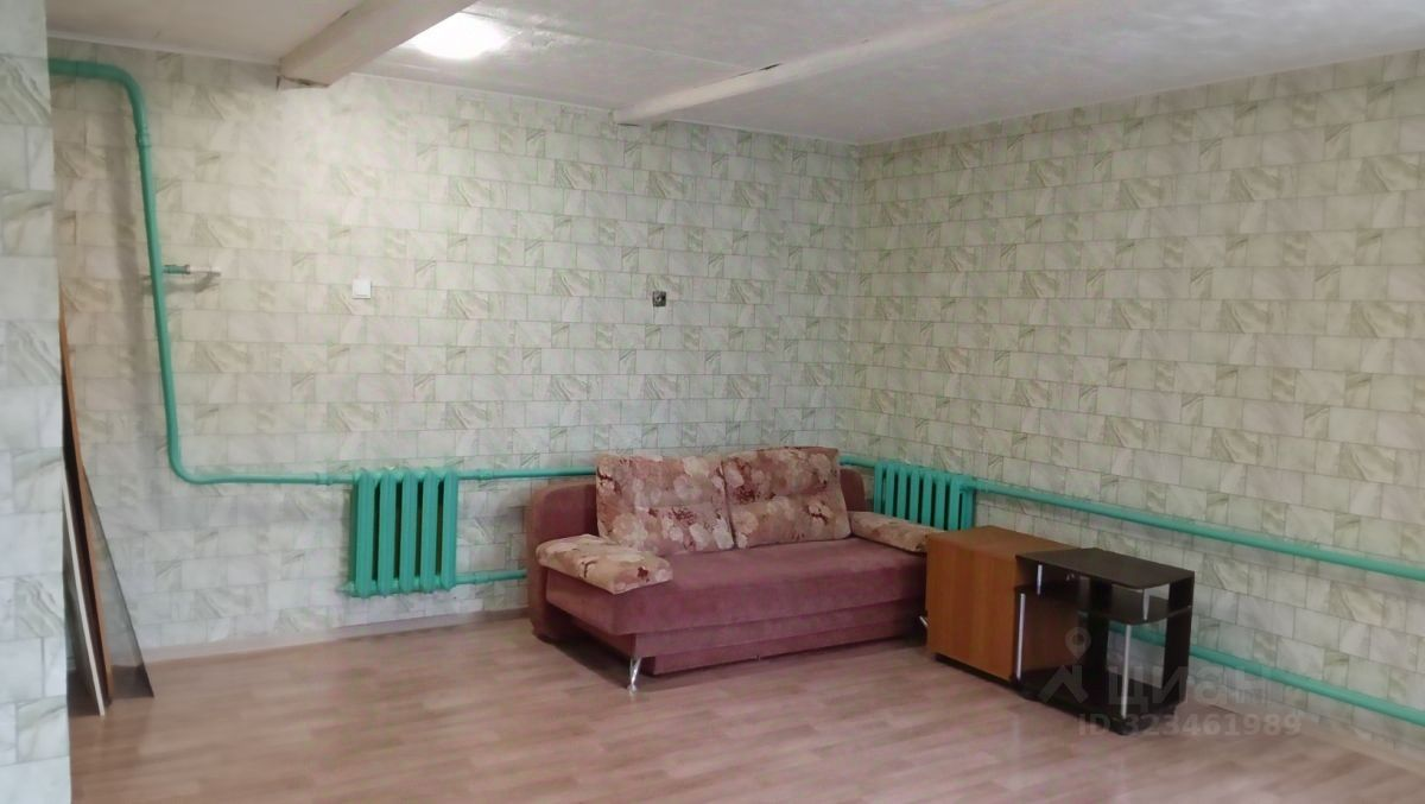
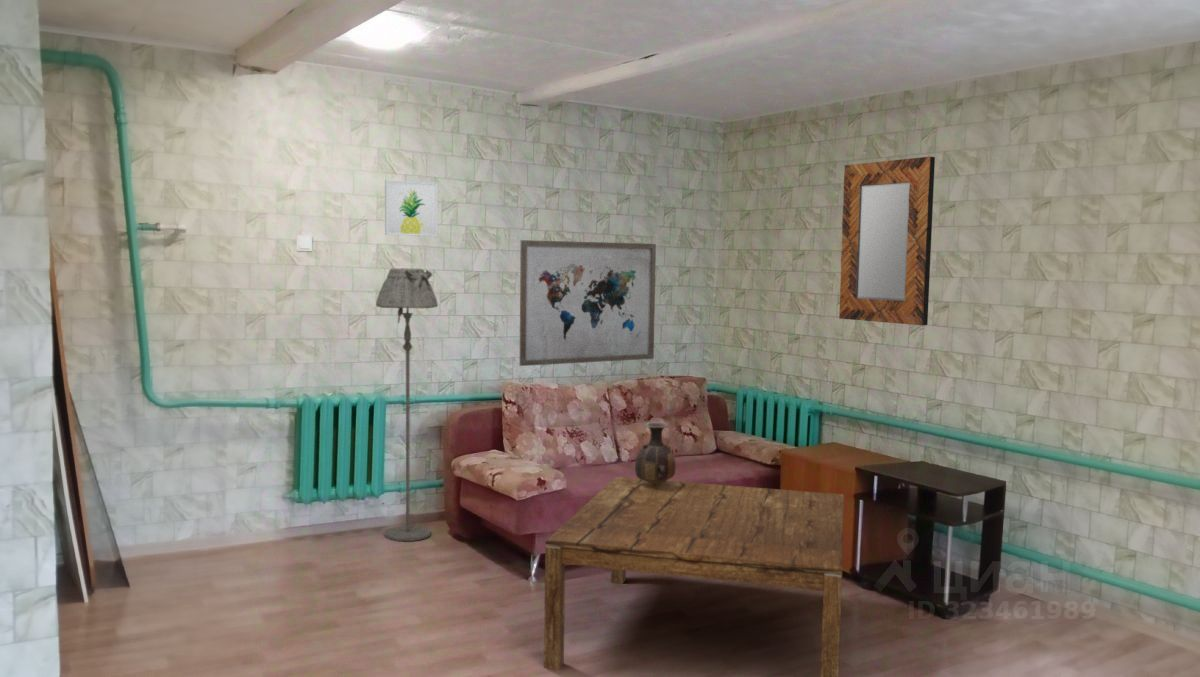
+ wall art (411, 208)
+ vase (655, 454)
+ coffee table (708, 574)
+ wall art (590, 302)
+ home mirror (884, 242)
+ floor lamp (407, 403)
